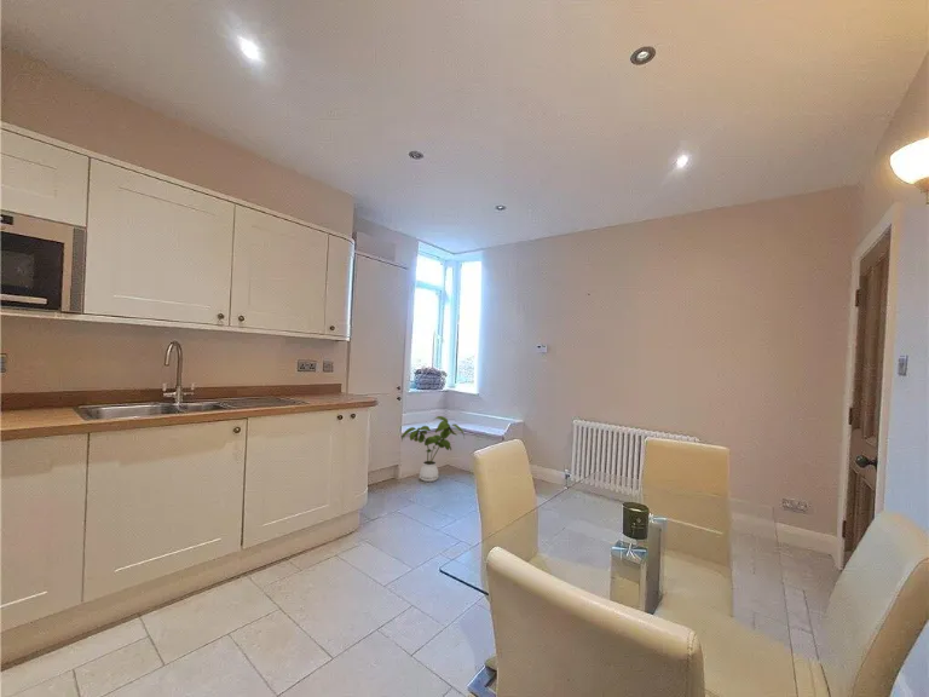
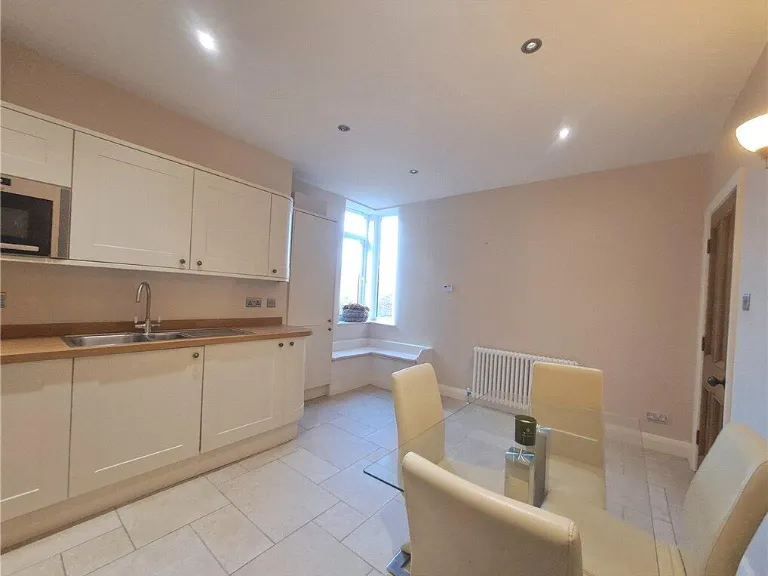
- house plant (438, 448)
